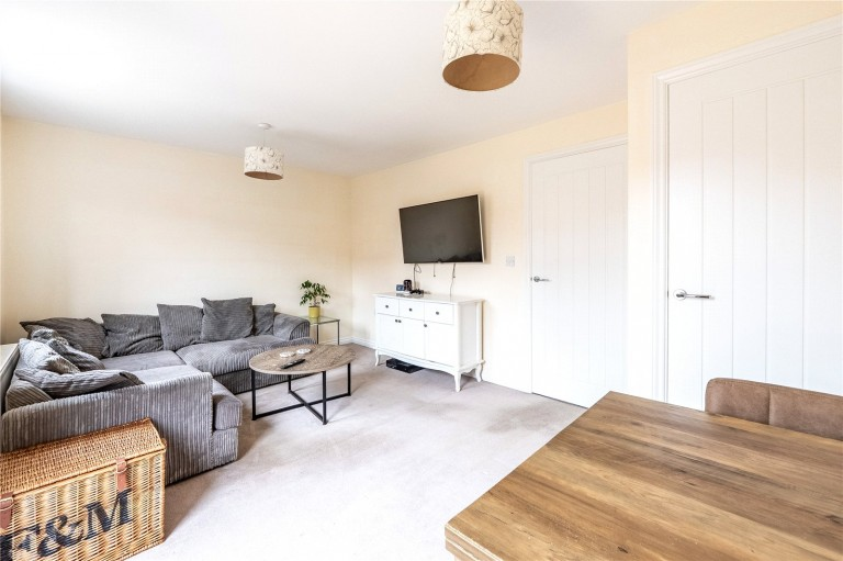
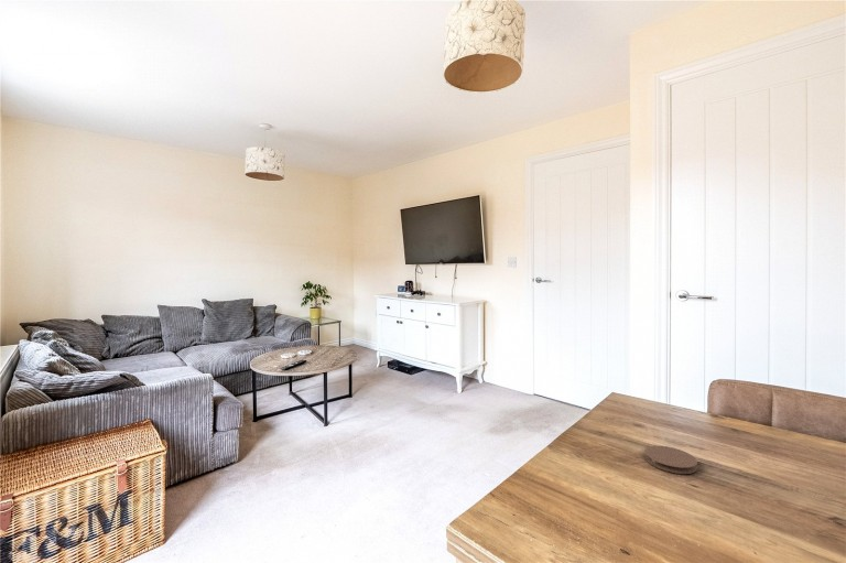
+ coaster (670, 458)
